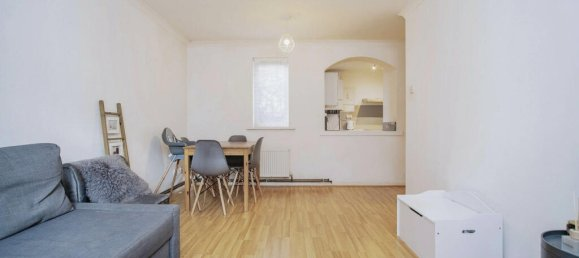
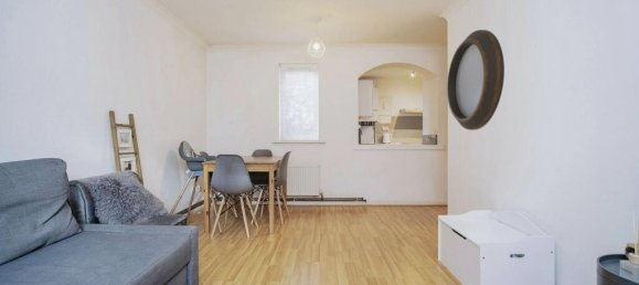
+ home mirror (469, 81)
